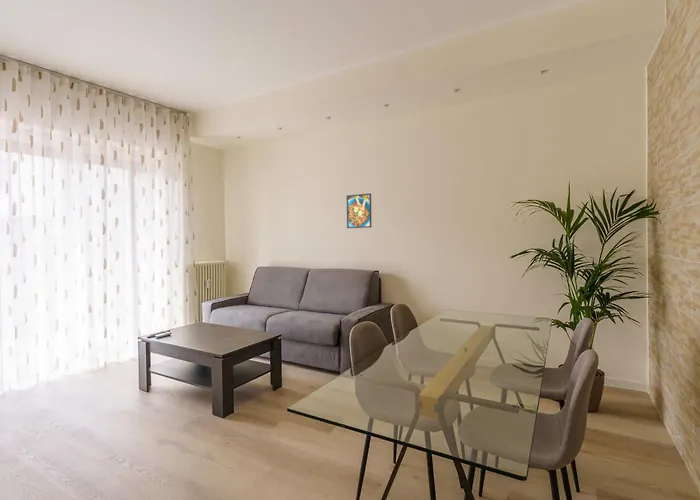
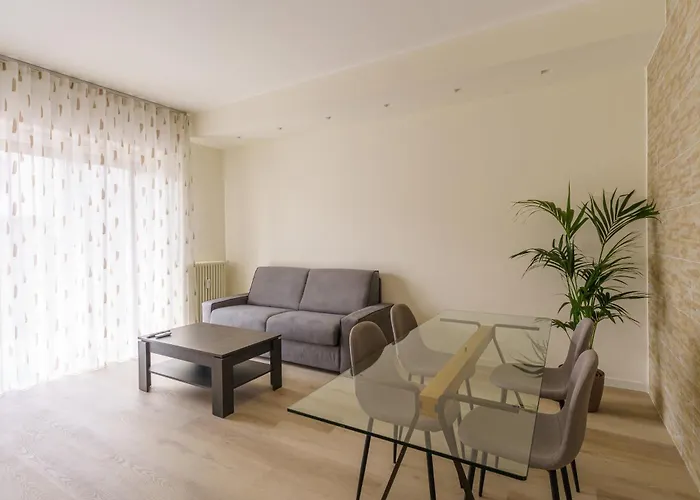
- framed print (358, 211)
